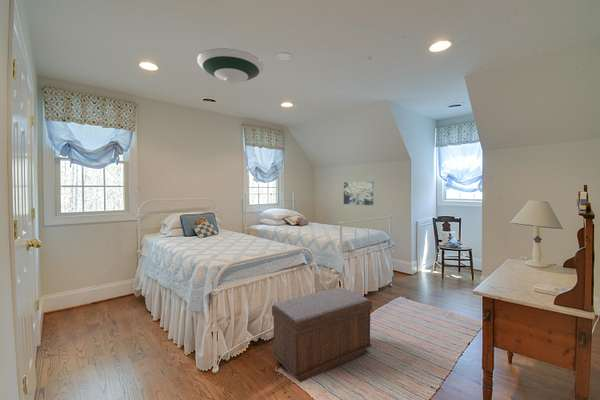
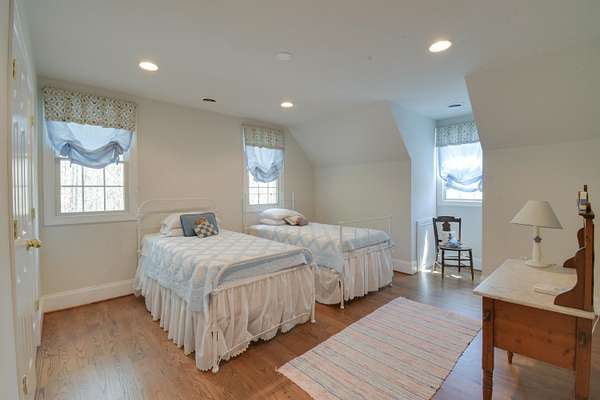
- wall art (357, 193)
- bench (322, 327)
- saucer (231, 73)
